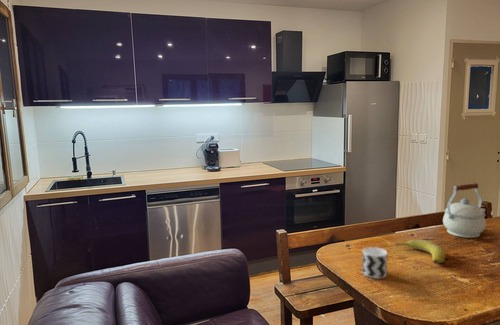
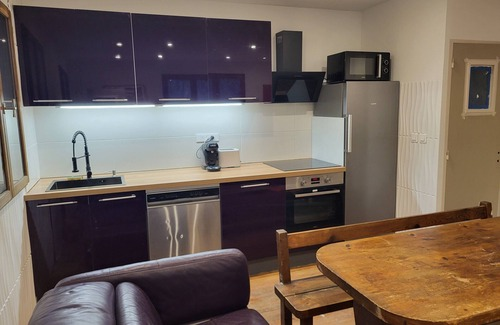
- kettle (466, 208)
- cup (376, 261)
- fruit (419, 249)
